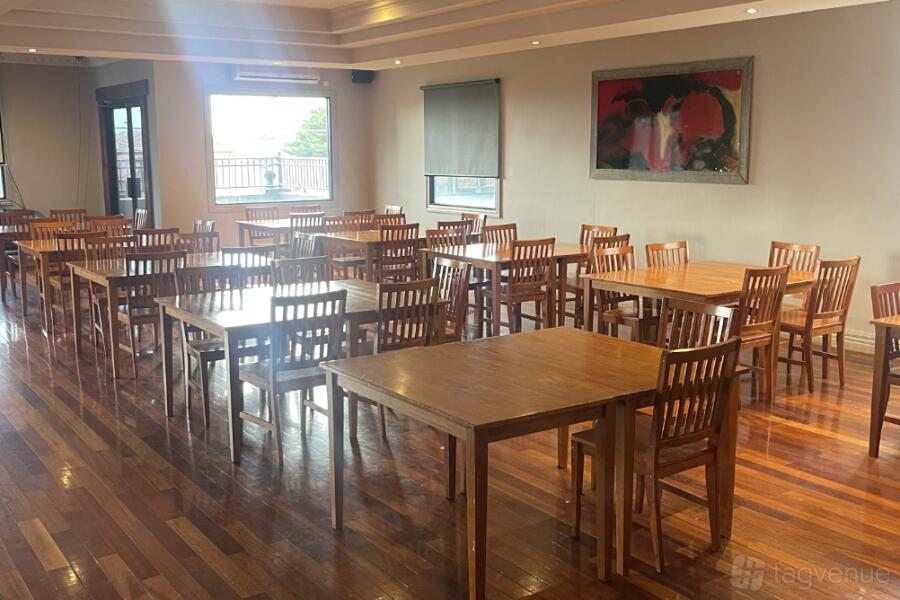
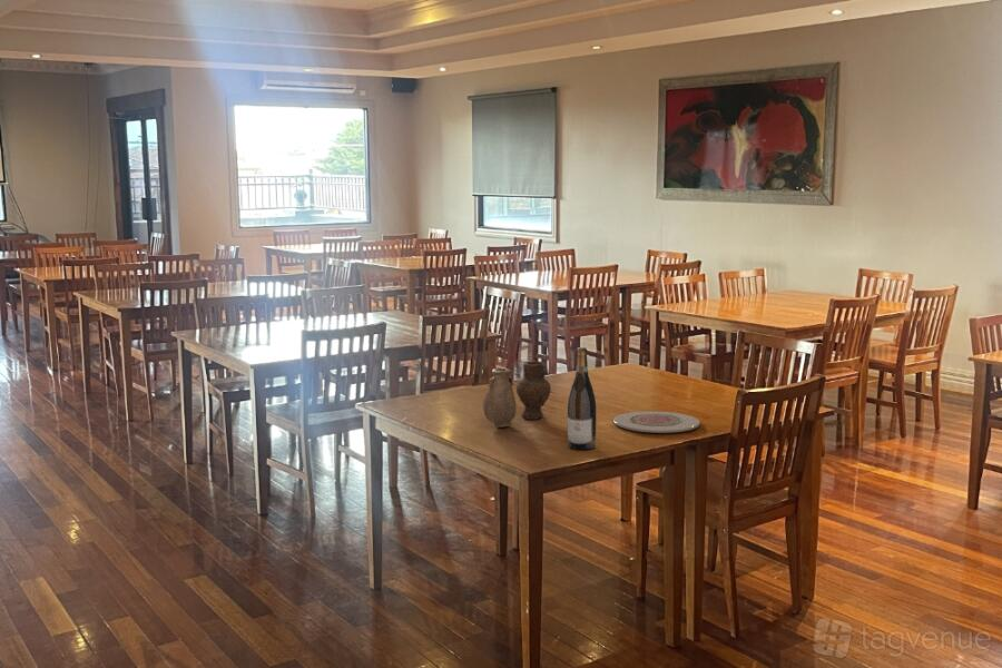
+ plate (656, 421)
+ wine bottle (581, 397)
+ vase (518, 393)
